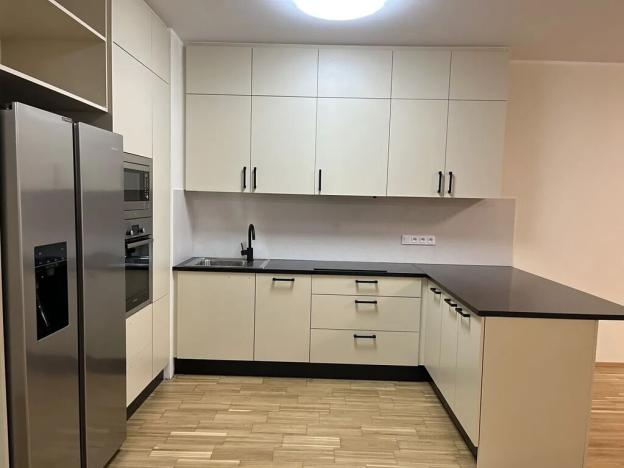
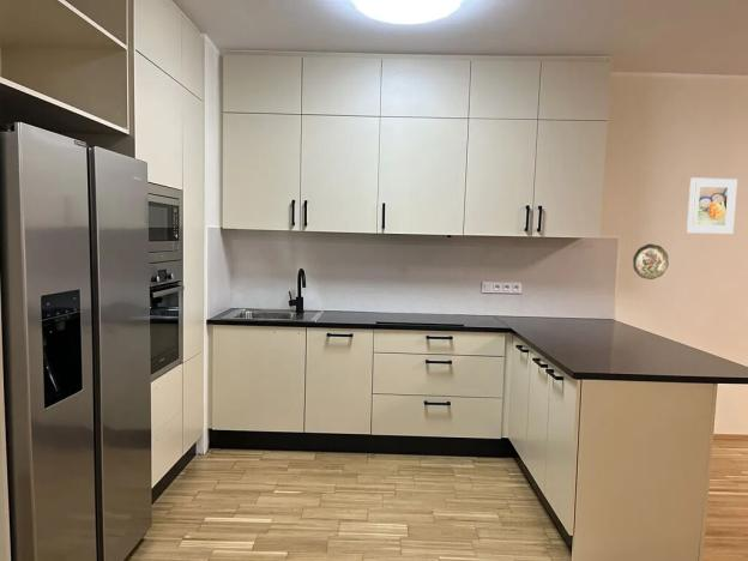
+ decorative plate (650, 261)
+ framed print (711, 205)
